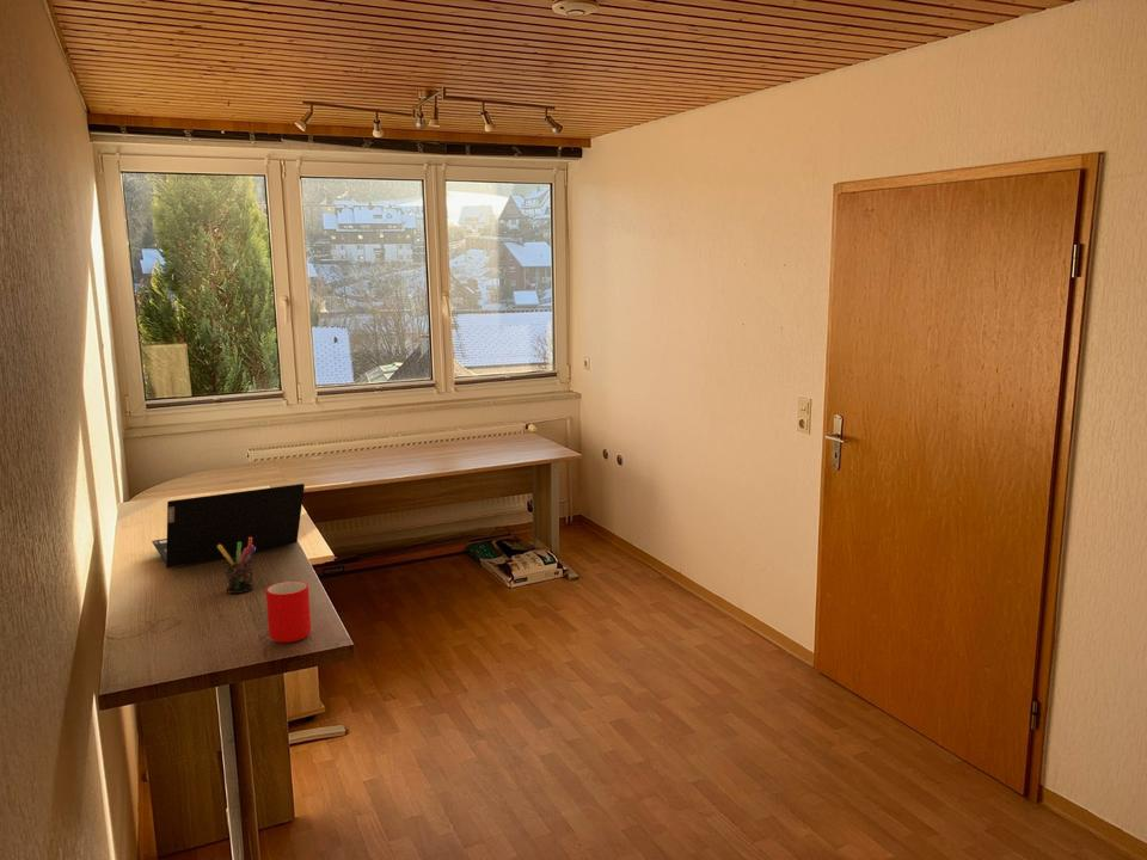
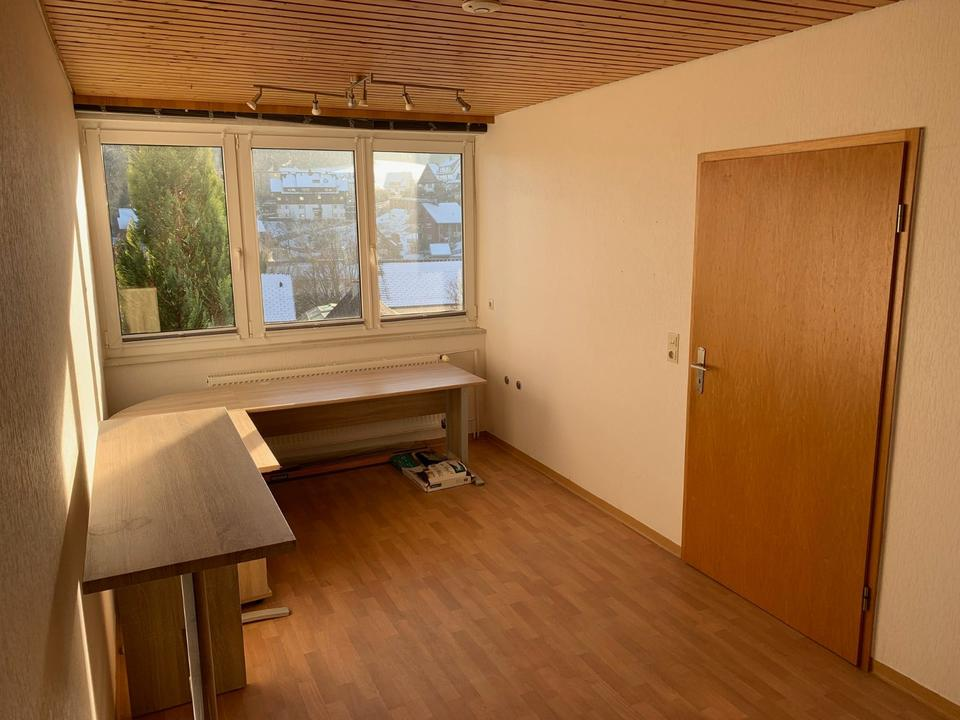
- laptop computer (226, 515)
- cup (286, 609)
- pen holder (240, 563)
